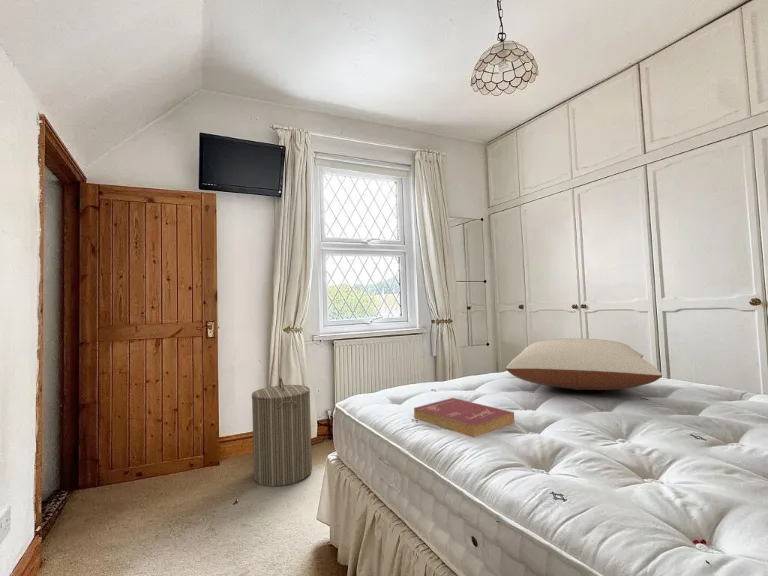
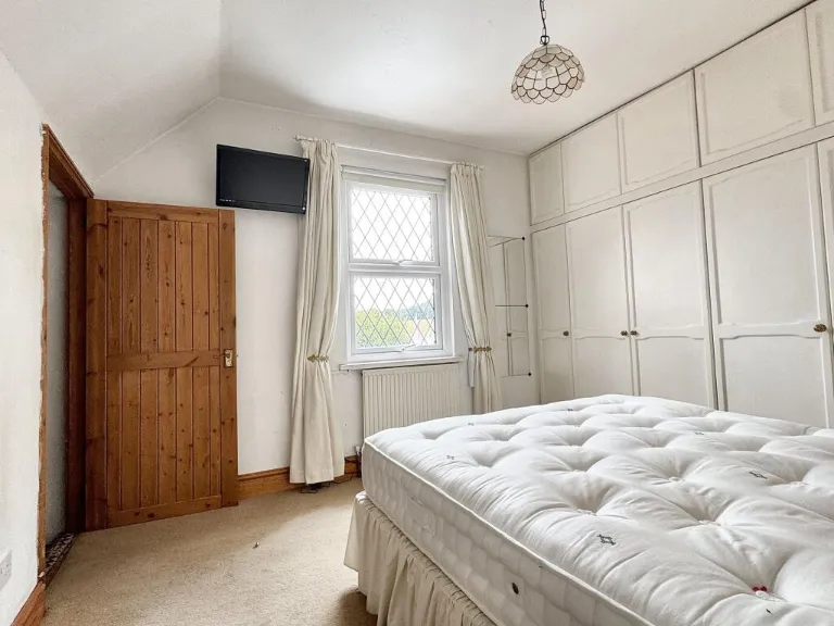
- laundry hamper (282, 425)
- pillow (578, 363)
- book (462, 415)
